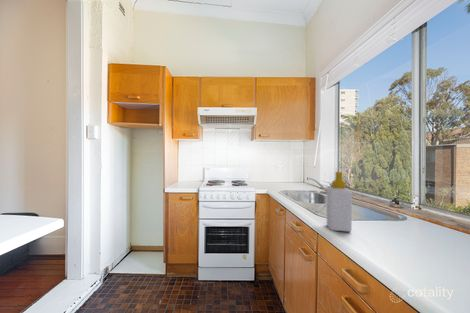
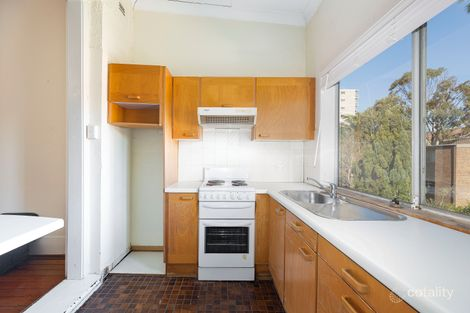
- soap bottle (338, 200)
